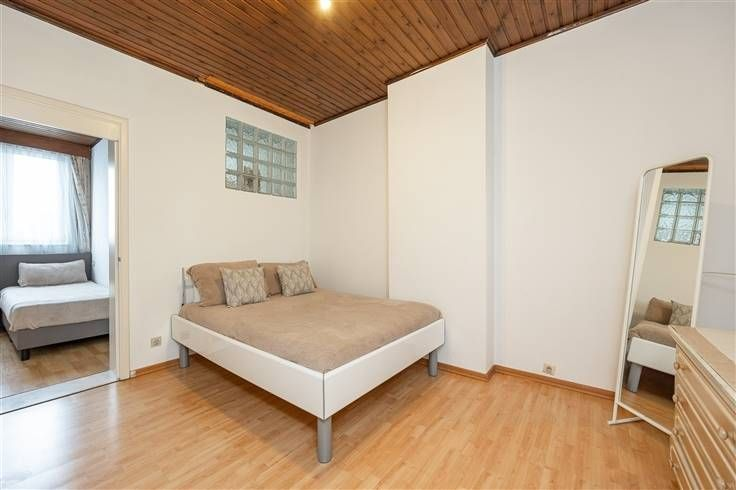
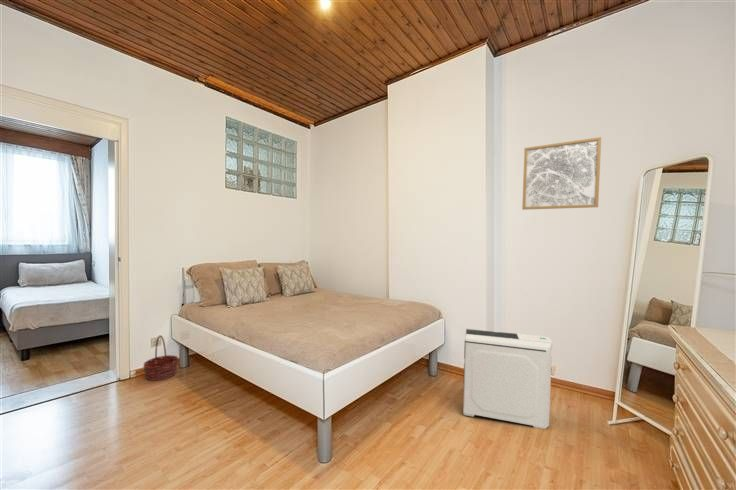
+ wall art (559, 175)
+ air purifier (502, 374)
+ basket (161, 356)
